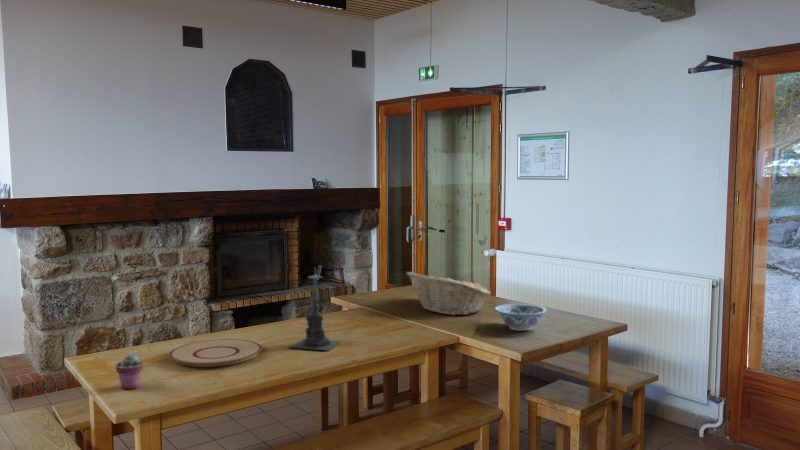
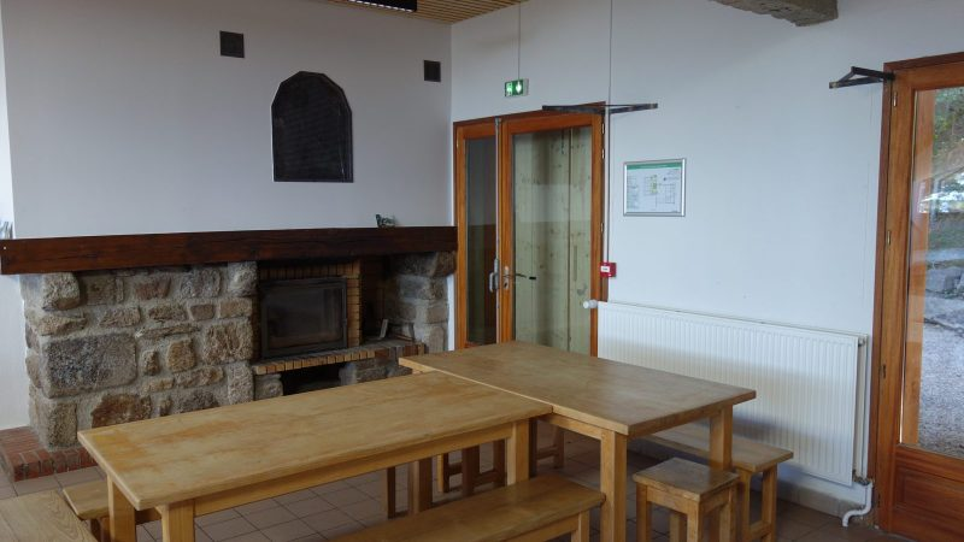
- bowl (520, 318)
- fruit basket (447, 290)
- plate (216, 352)
- candle holder (314, 304)
- potted succulent (129, 370)
